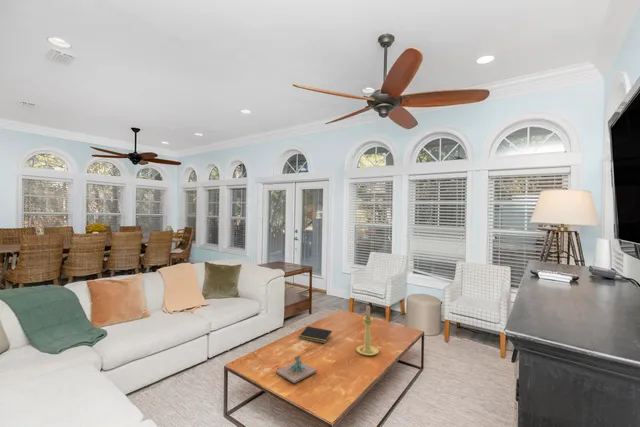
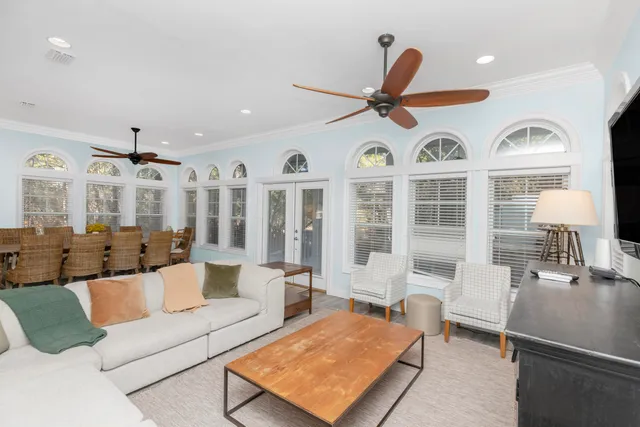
- architectural model (296, 363)
- candle holder (367, 328)
- notepad (315, 334)
